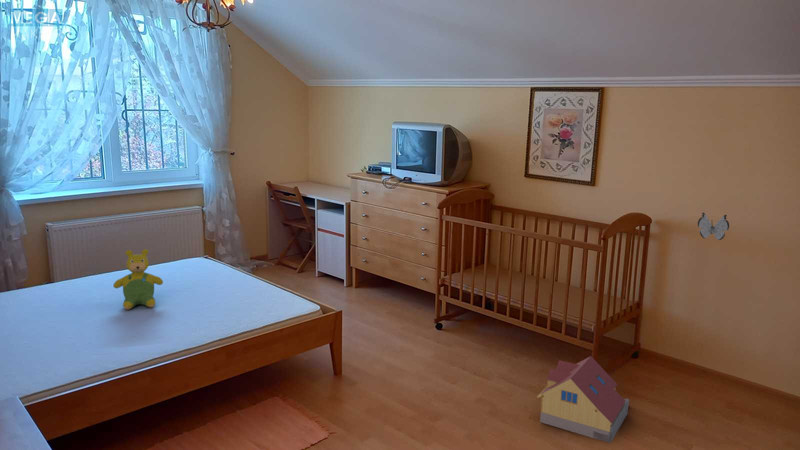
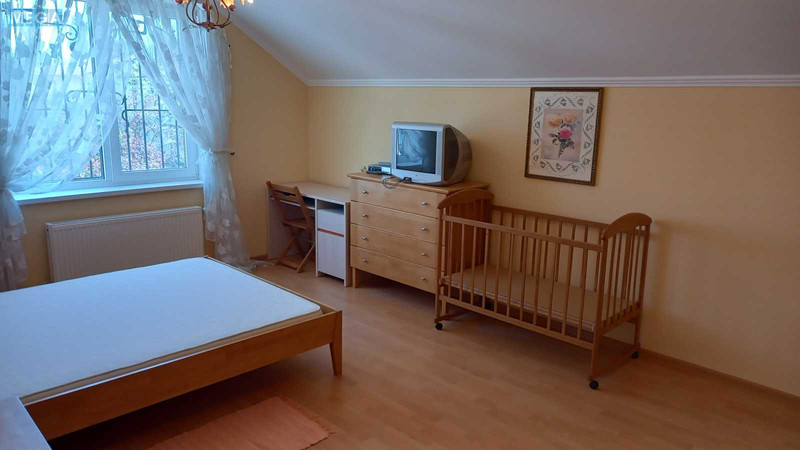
- teddy bear (138, 278)
- toy house (586, 389)
- decorative butterfly (712, 226)
